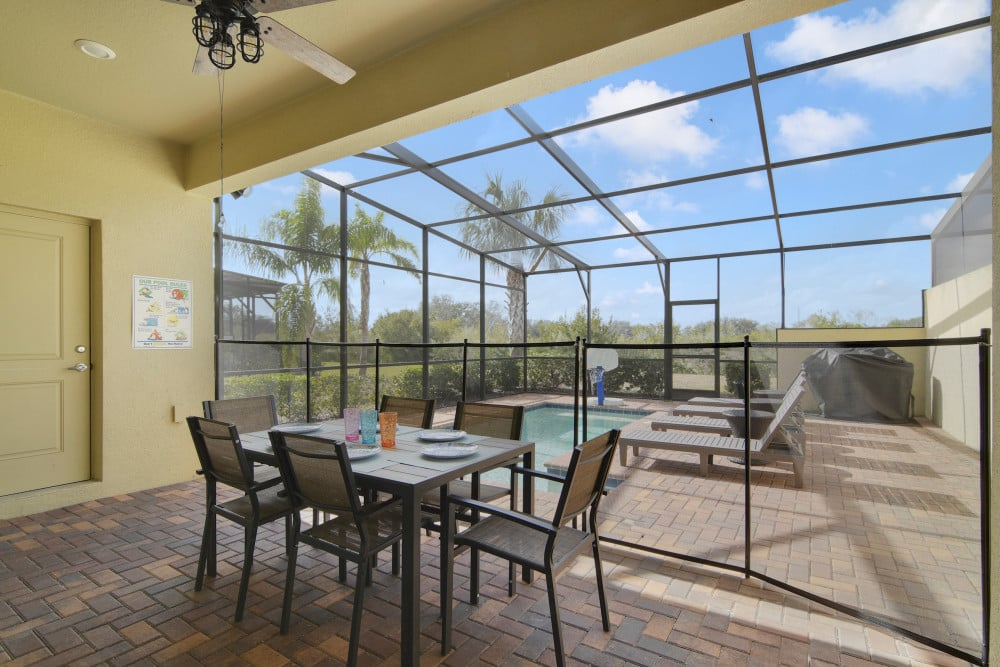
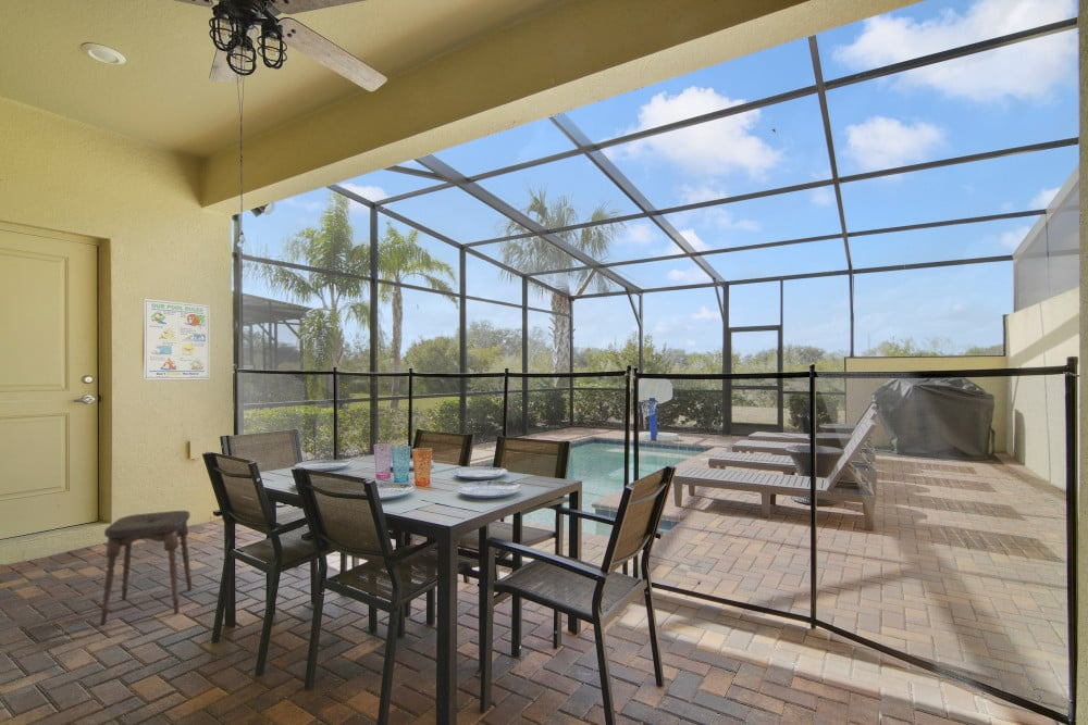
+ stool (164, 550)
